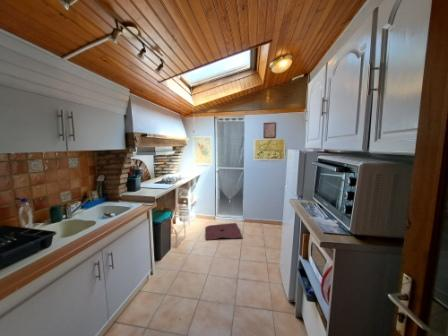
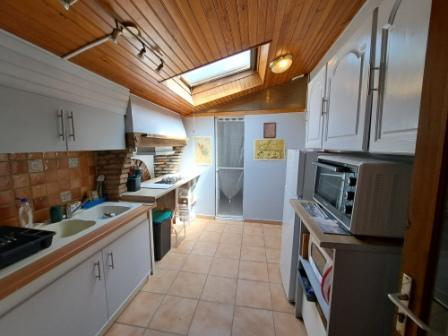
- rug (222, 229)
